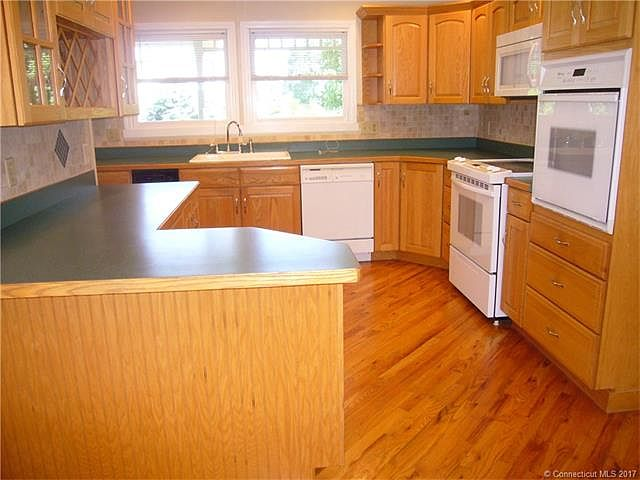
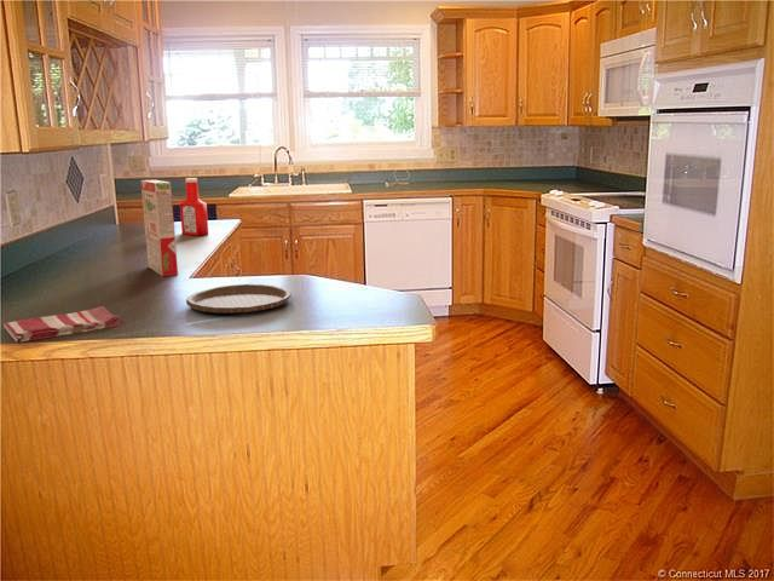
+ plate (239, 299)
+ cereal box (158, 226)
+ dish towel (62, 321)
+ soap bottle (192, 206)
